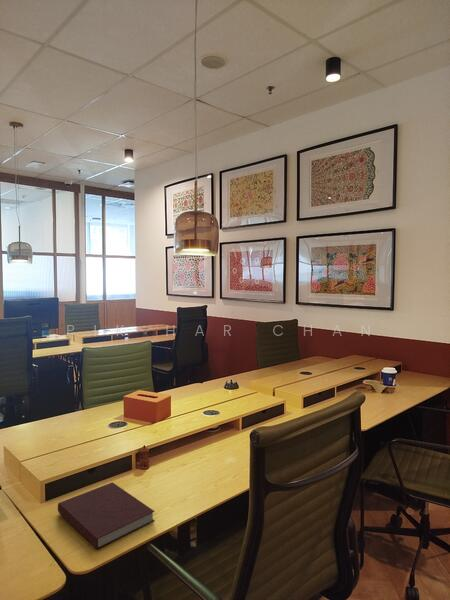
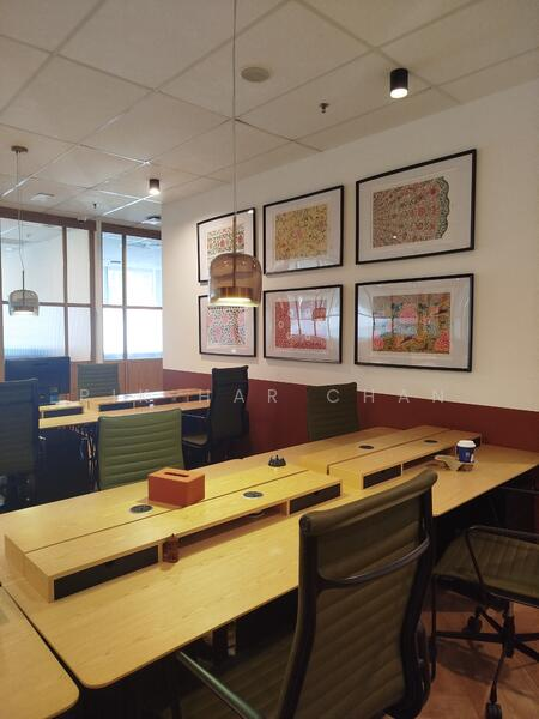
- notebook (105, 511)
